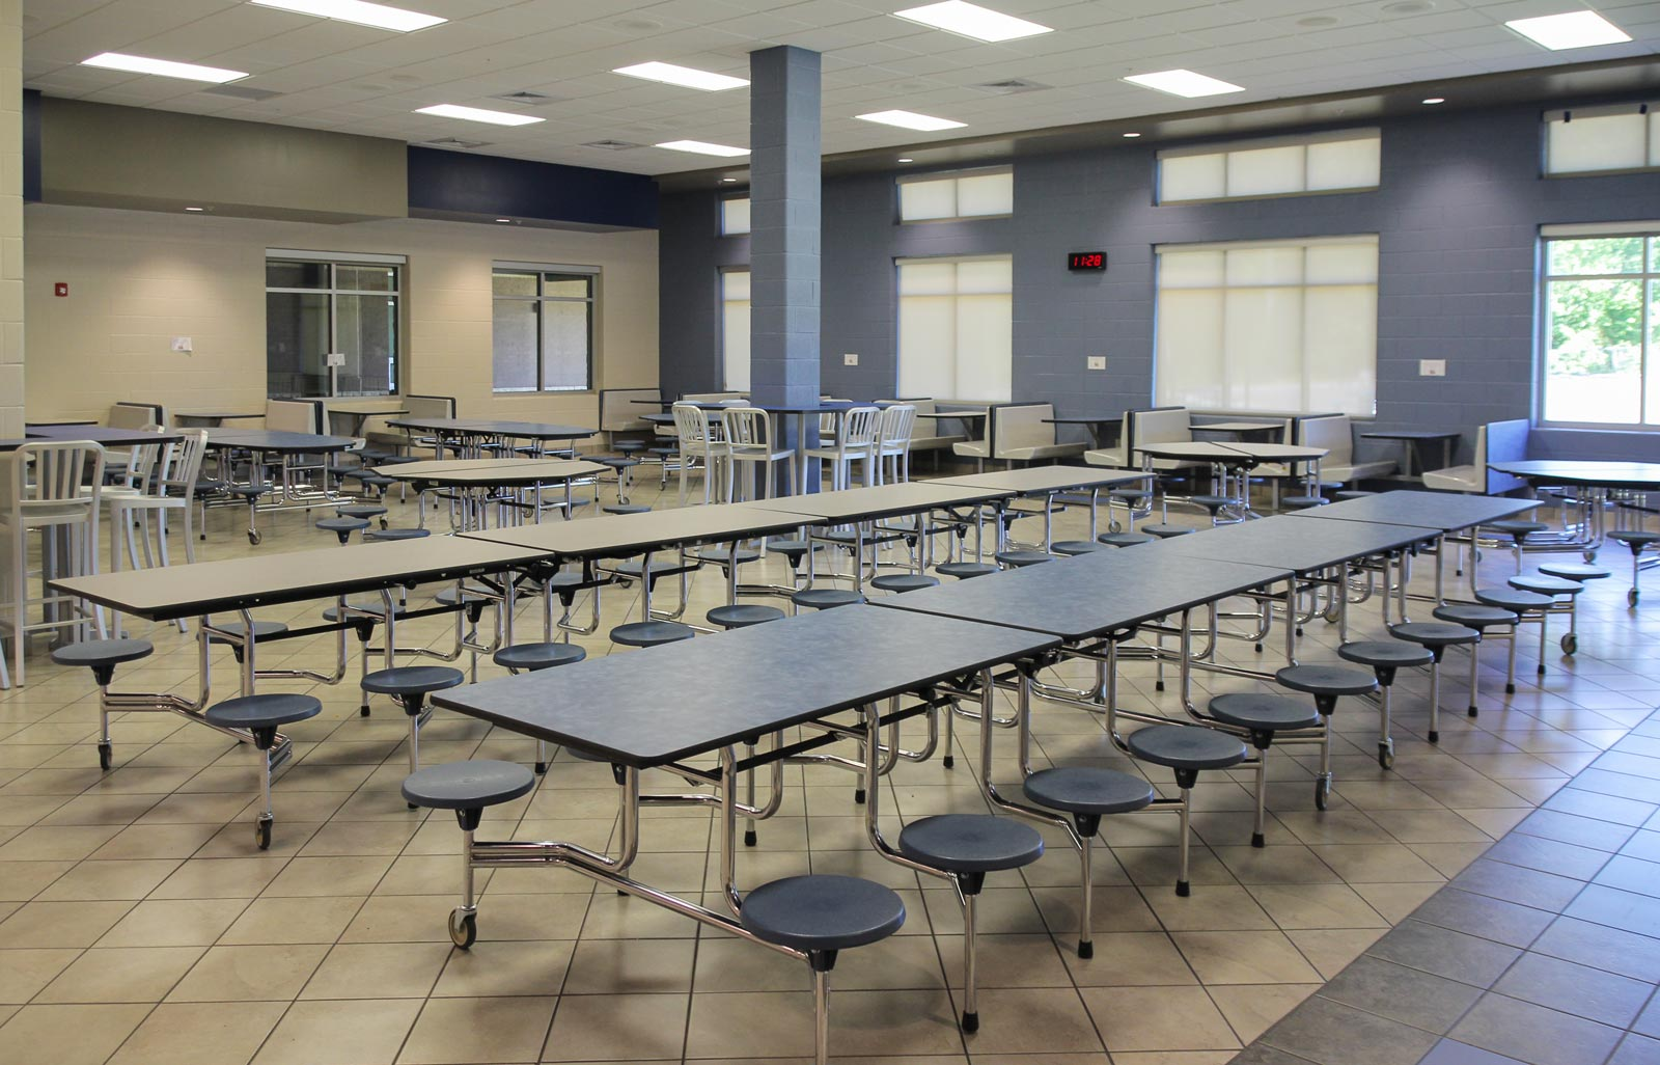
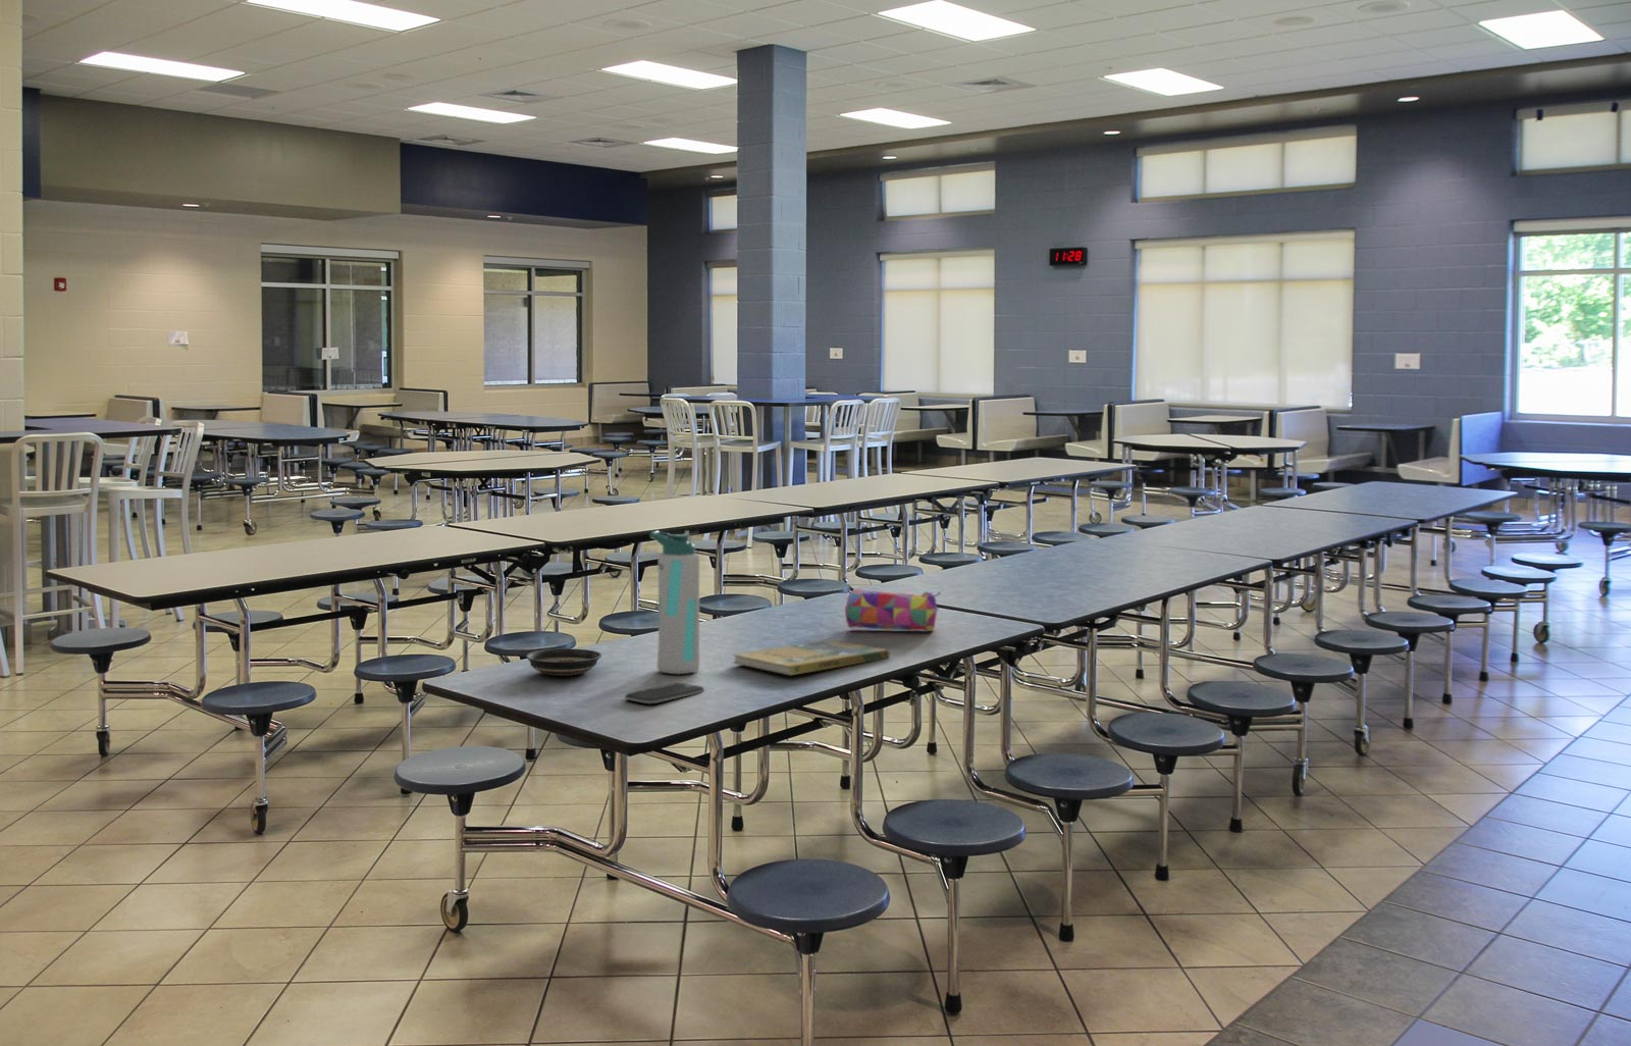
+ saucer (563, 663)
+ pencil case (892, 610)
+ booklet (812, 656)
+ smartphone (665, 692)
+ water bottle (675, 601)
